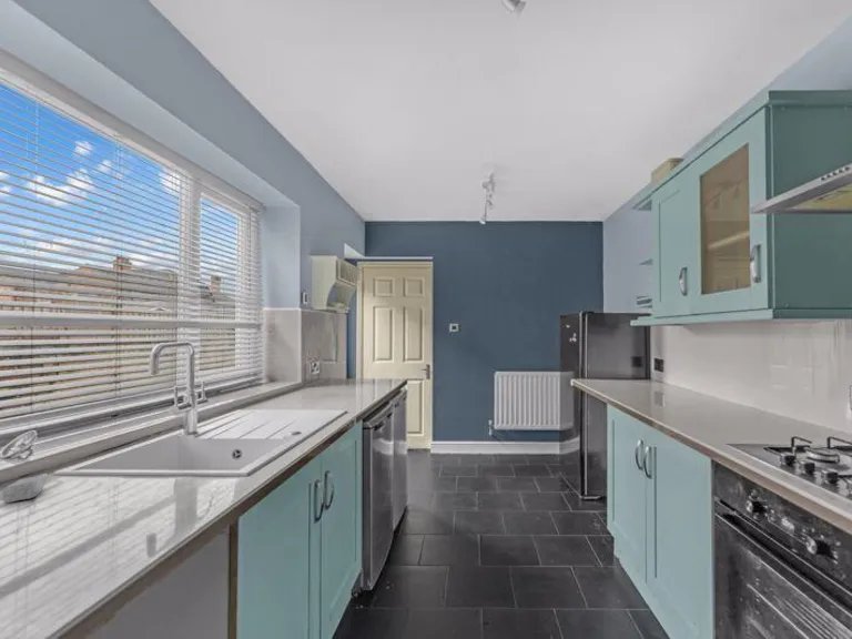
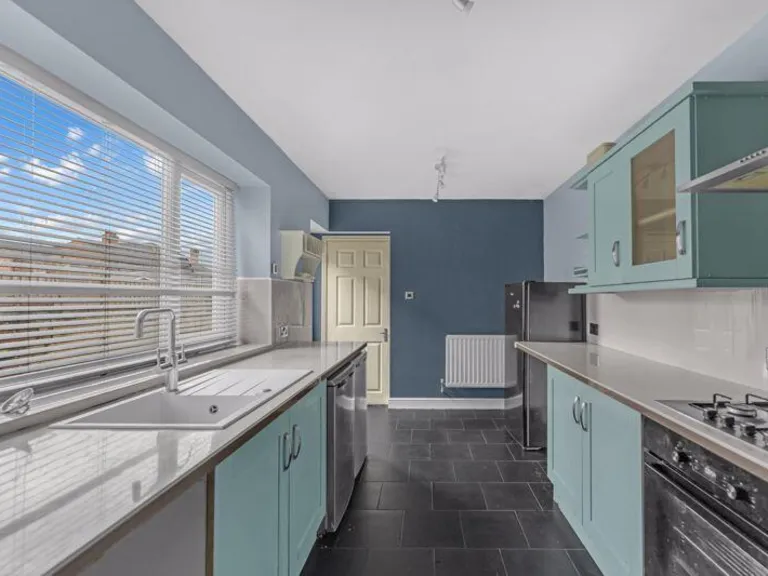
- soap bar (27, 485)
